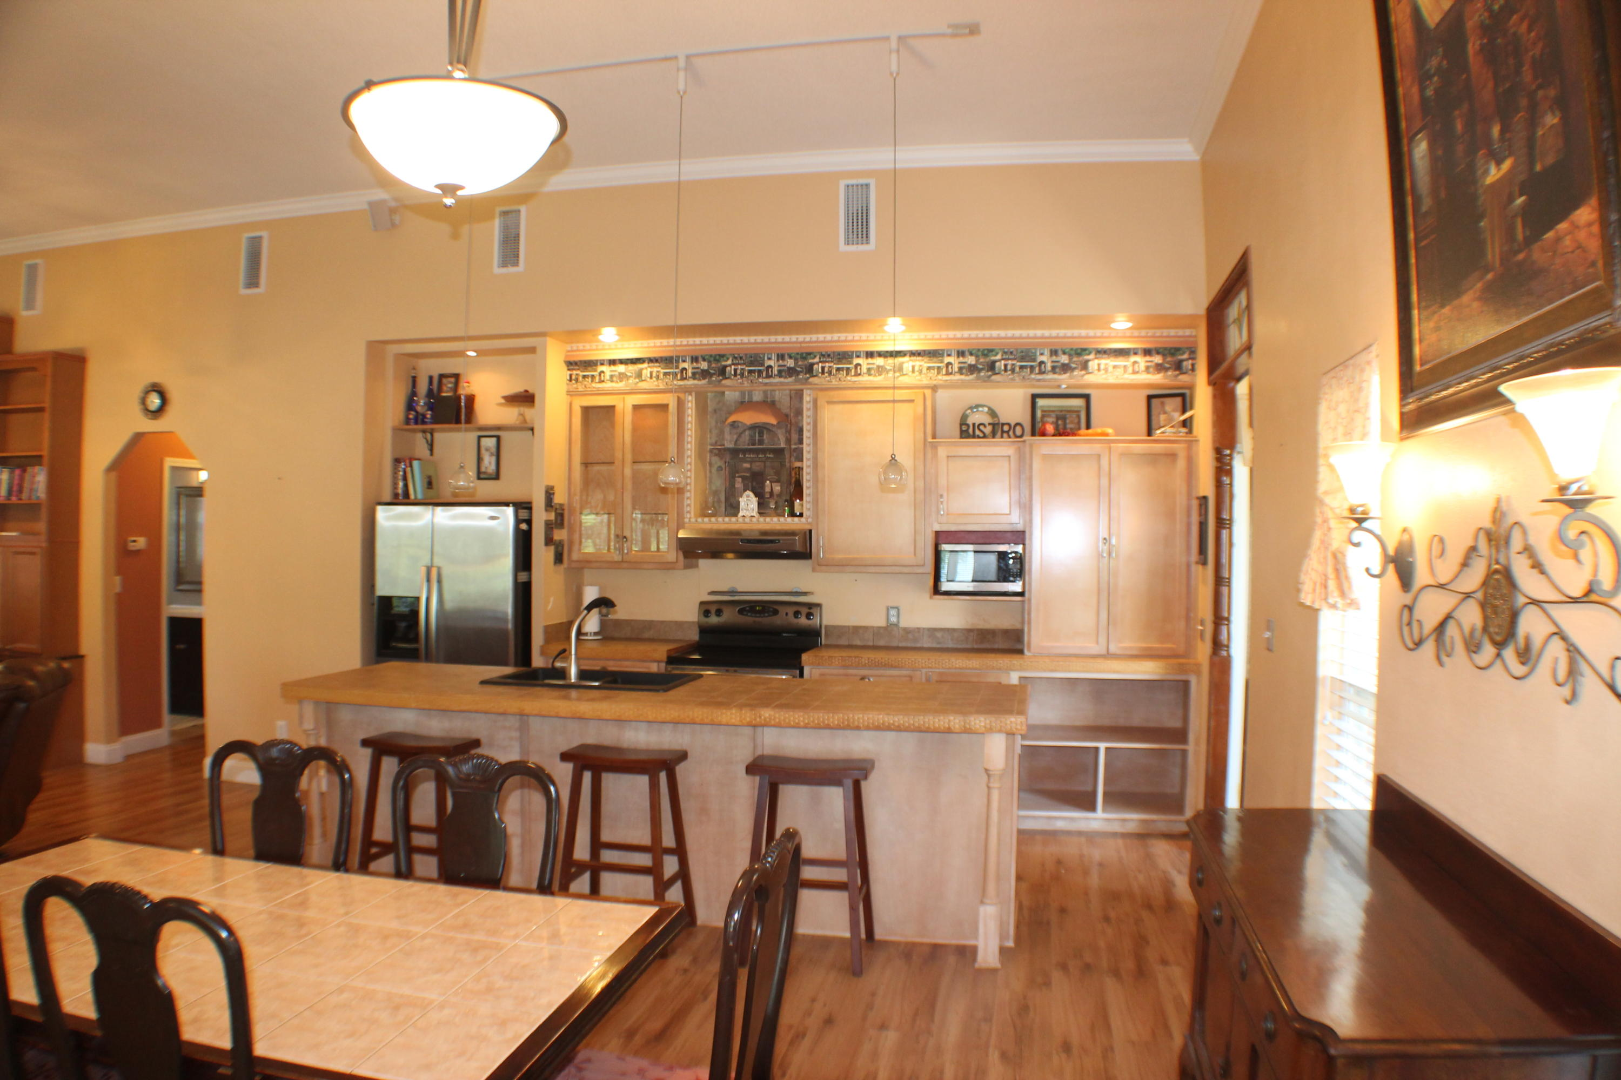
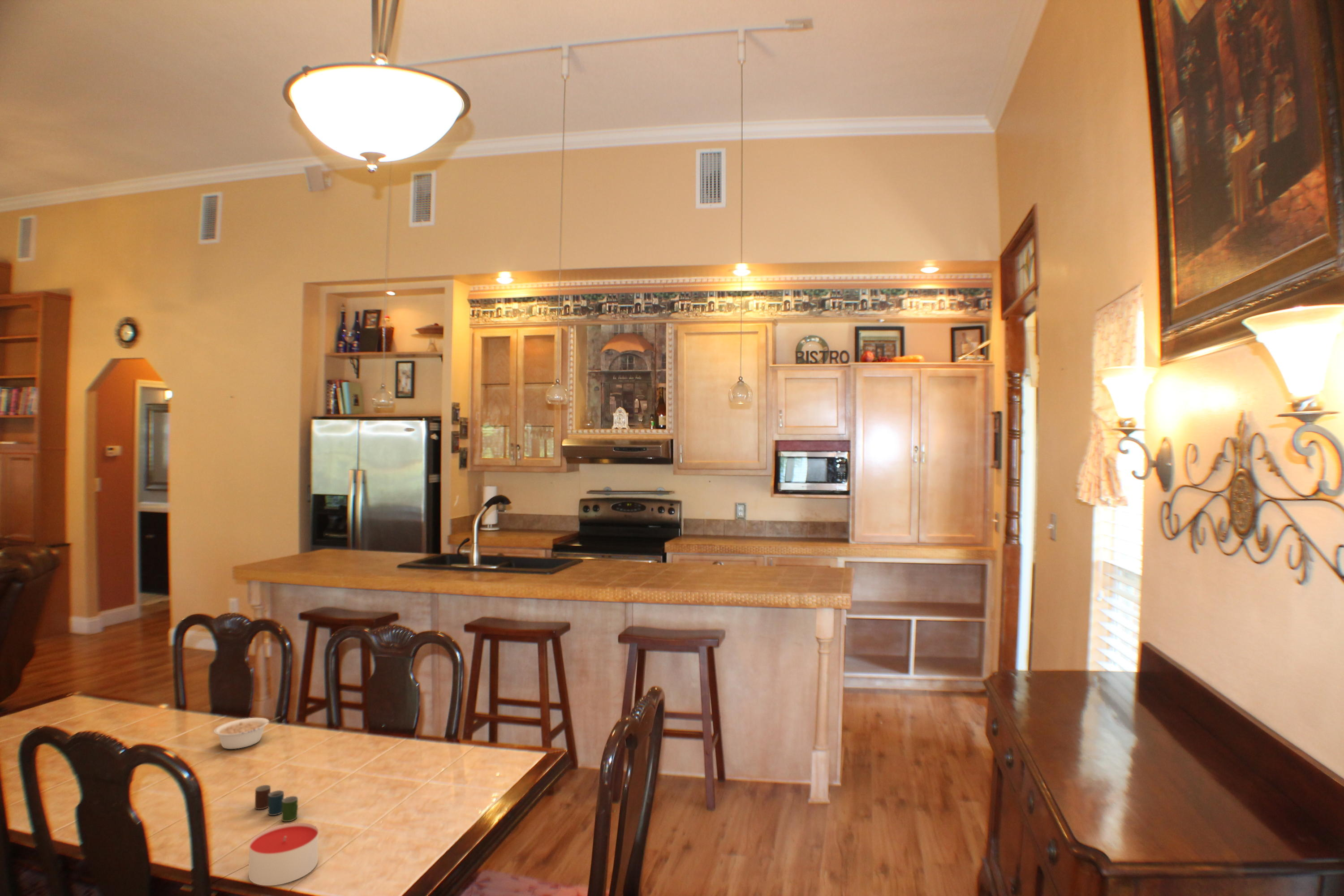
+ candle (284, 852)
+ cup (278, 797)
+ legume (244, 732)
